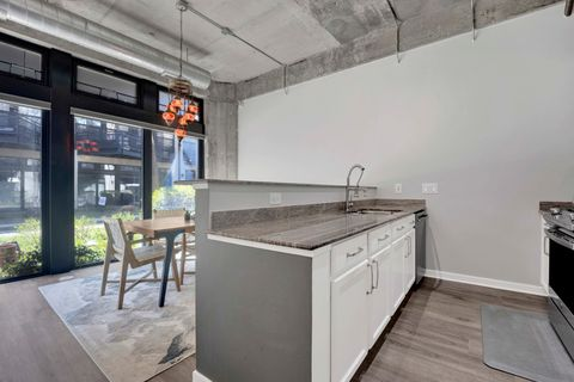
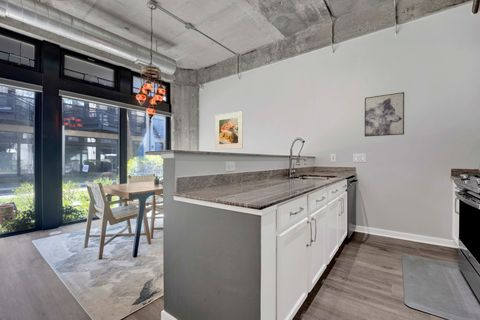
+ wall art (383, 115)
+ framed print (228, 131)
